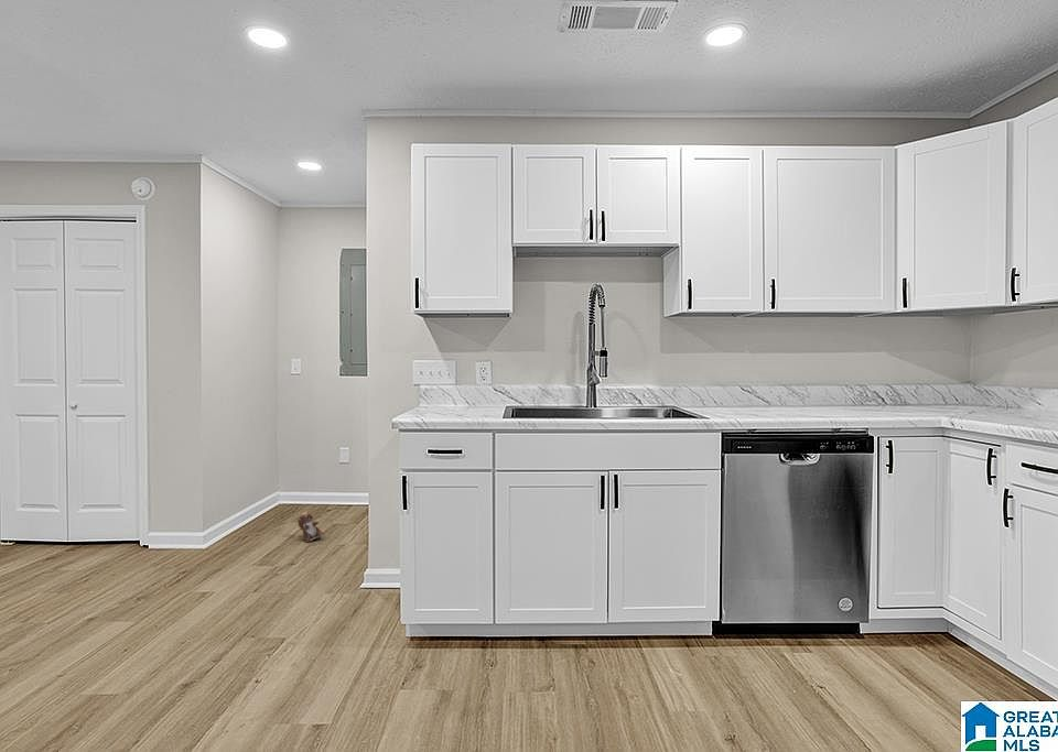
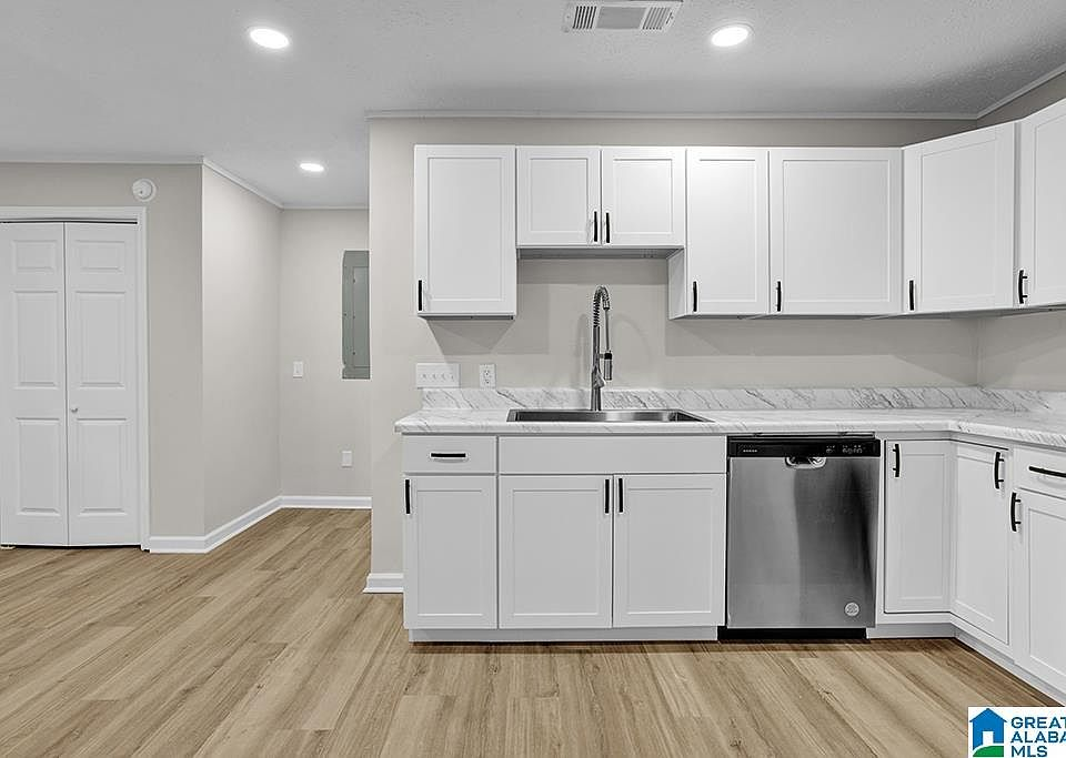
- plush toy (309, 525)
